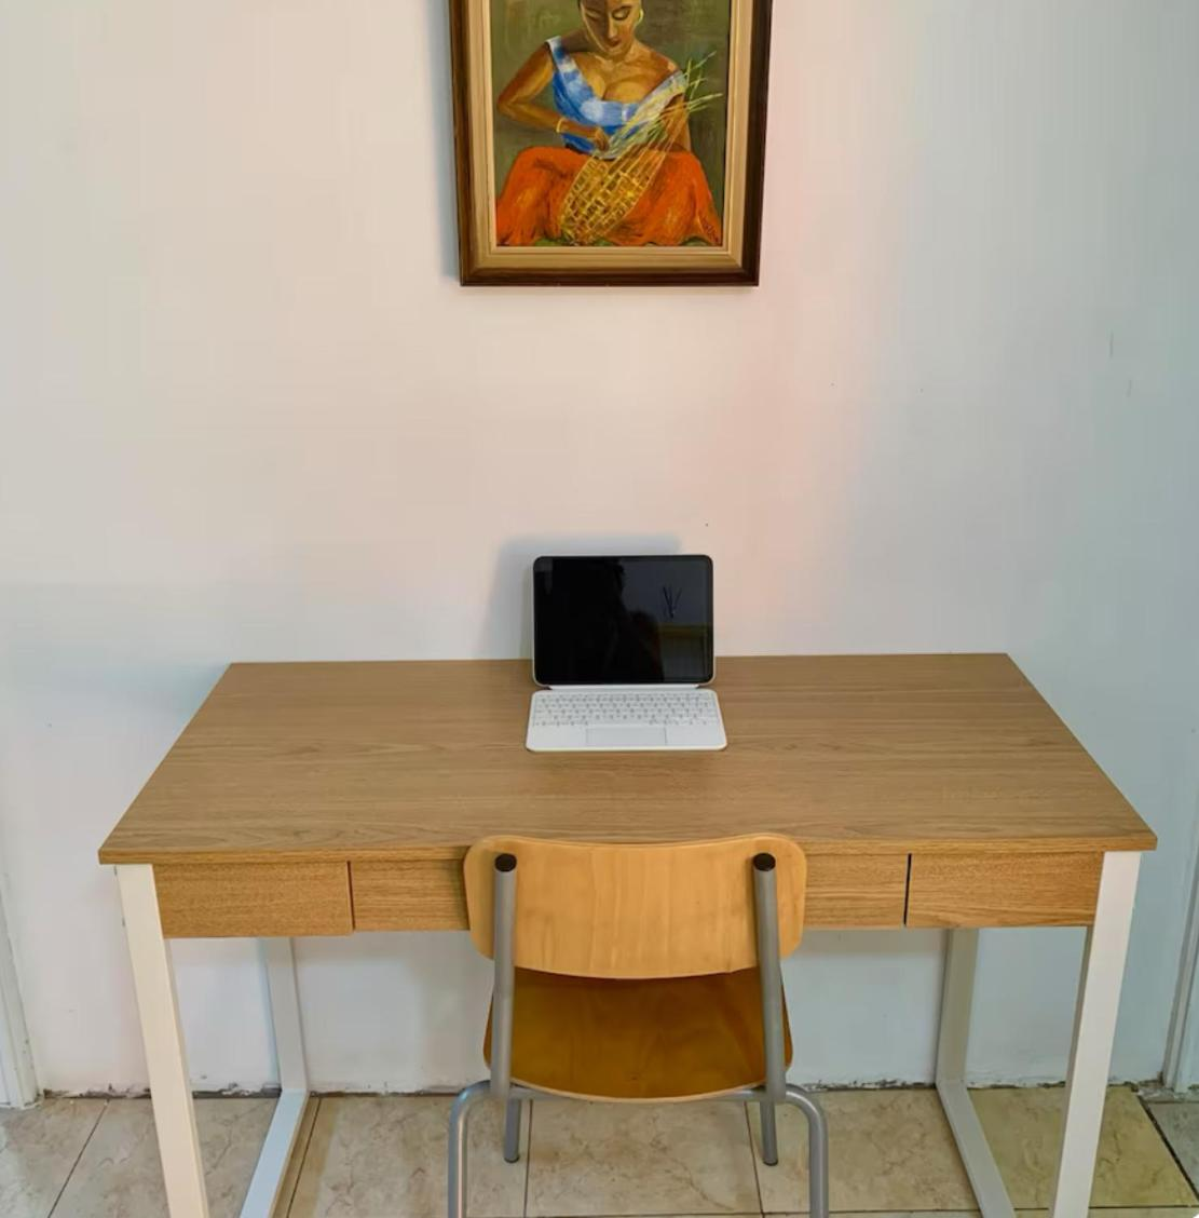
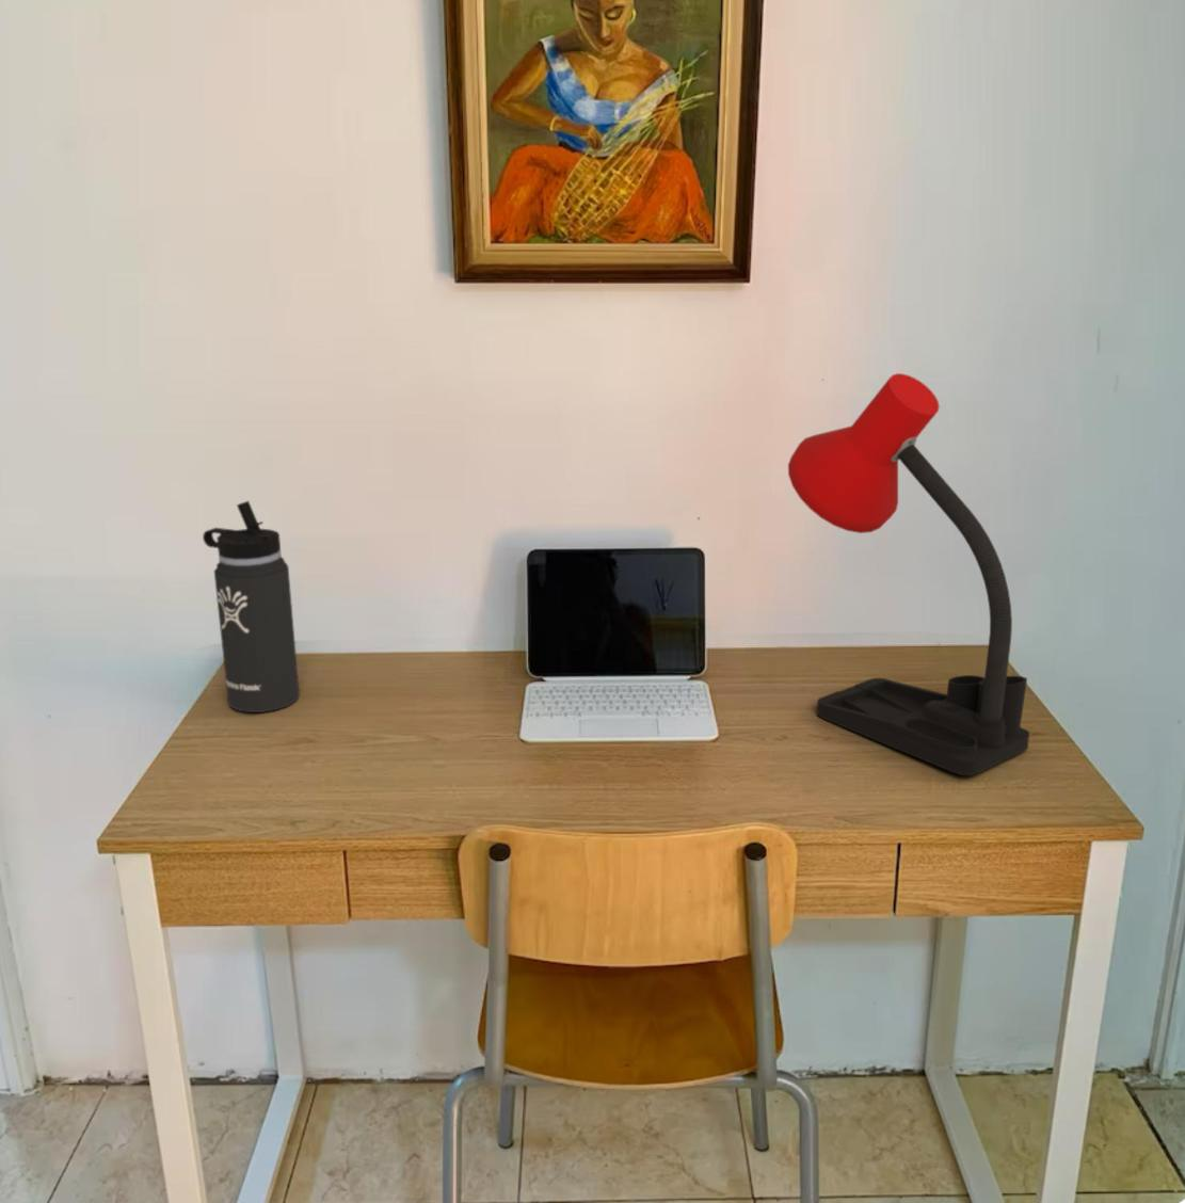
+ thermos bottle (247, 601)
+ desk lamp (880, 527)
